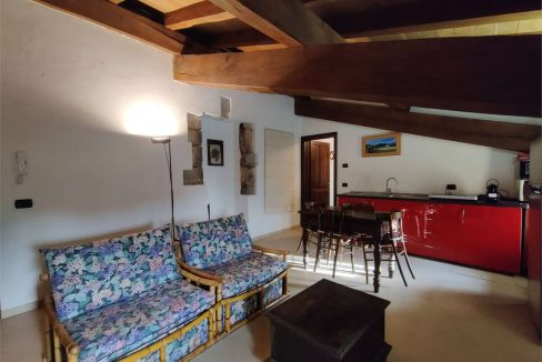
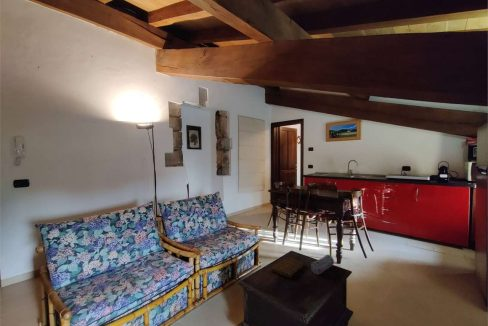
+ notebook (288, 266)
+ pencil case (322, 263)
